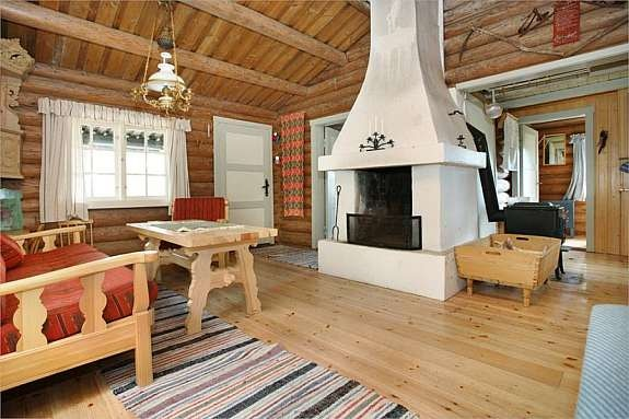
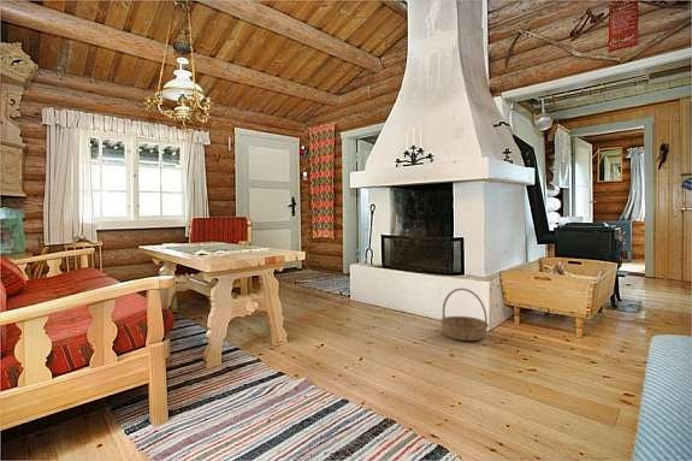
+ basket (463, 317)
